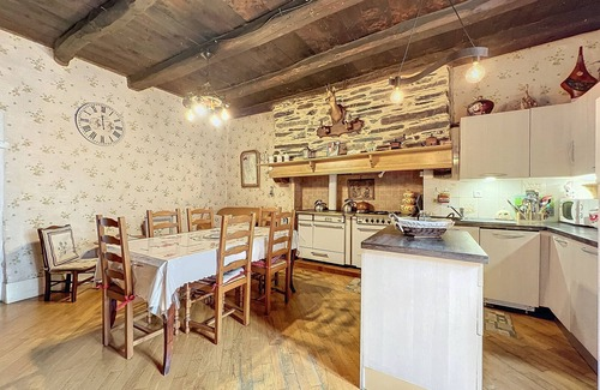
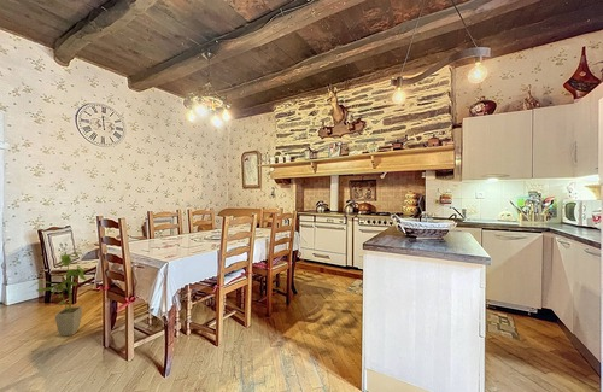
+ house plant (62, 293)
